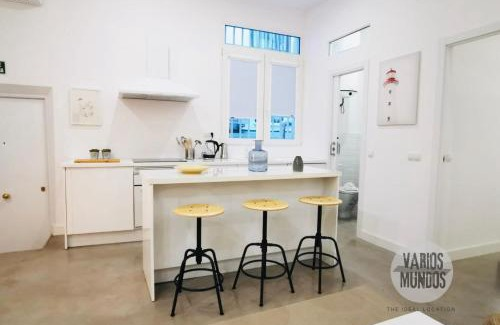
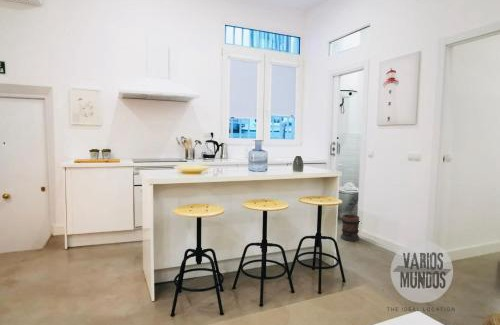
+ wooden barrel (352, 227)
